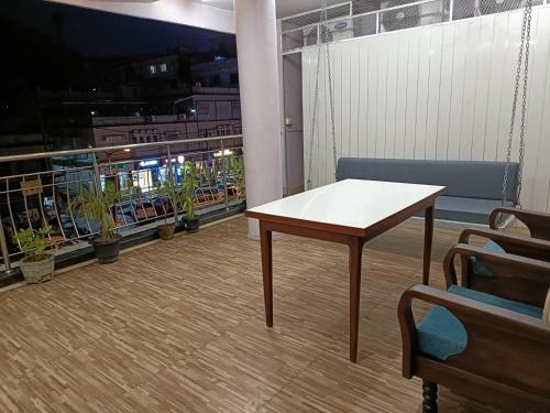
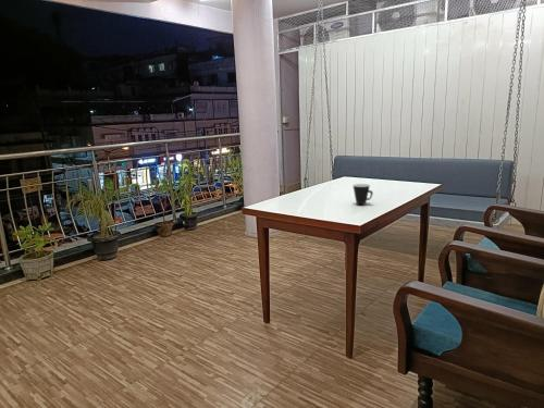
+ mug (362, 195)
